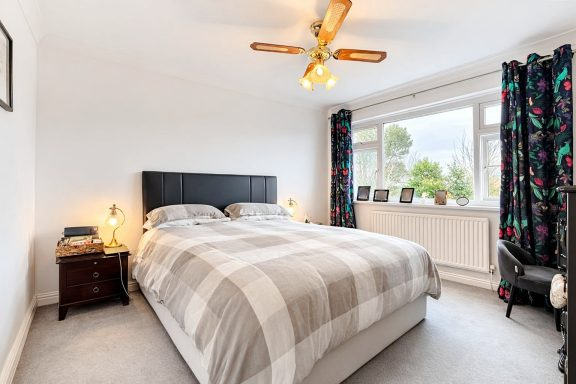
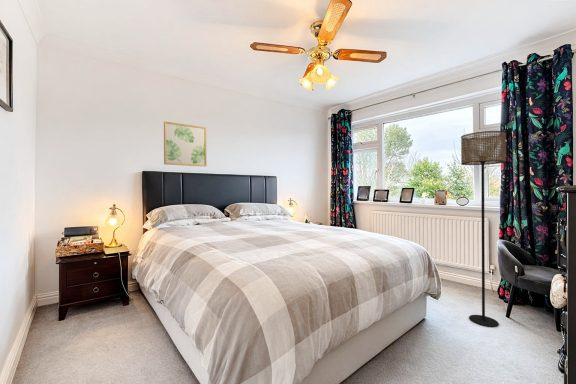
+ floor lamp (483, 227)
+ wall art (186, 145)
